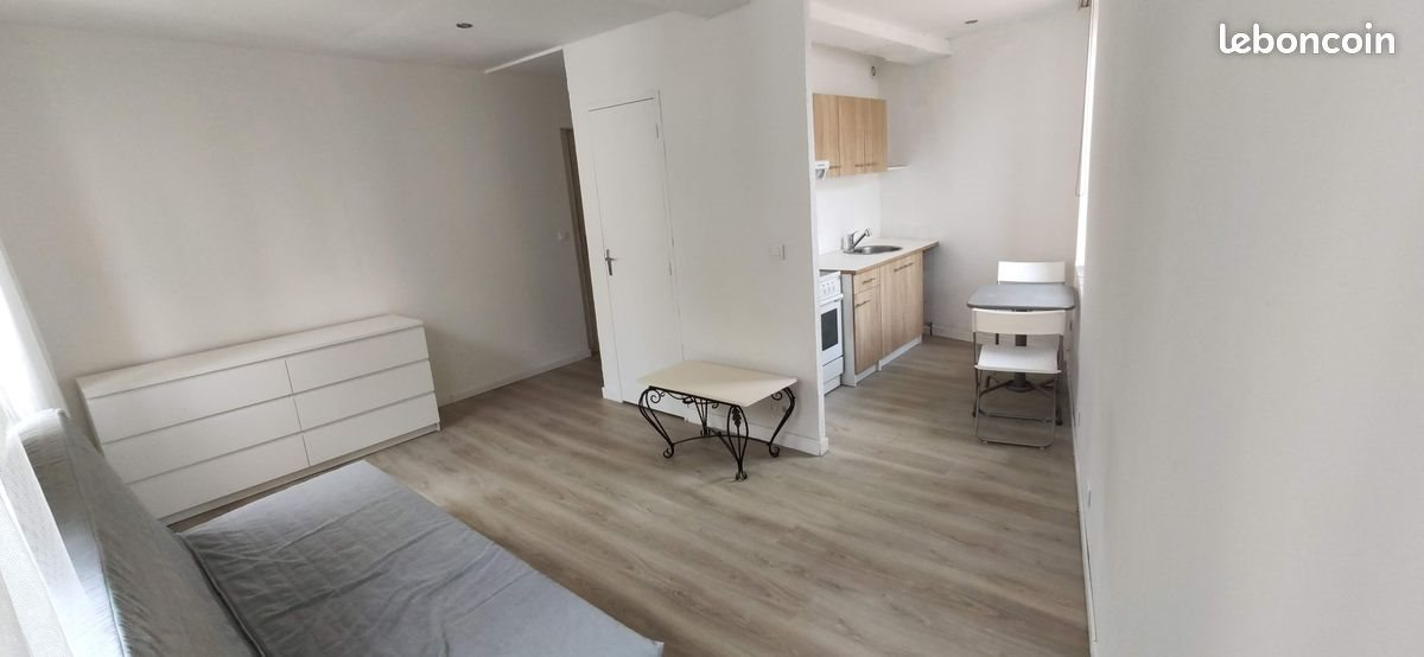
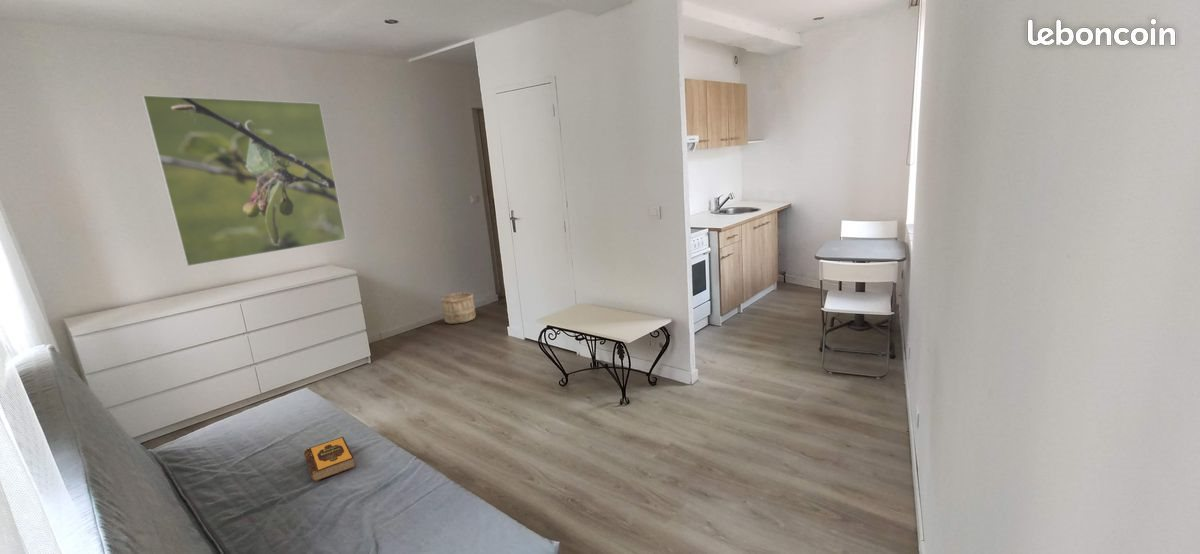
+ hardback book (328, 458)
+ wooden bucket (459, 307)
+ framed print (258, 177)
